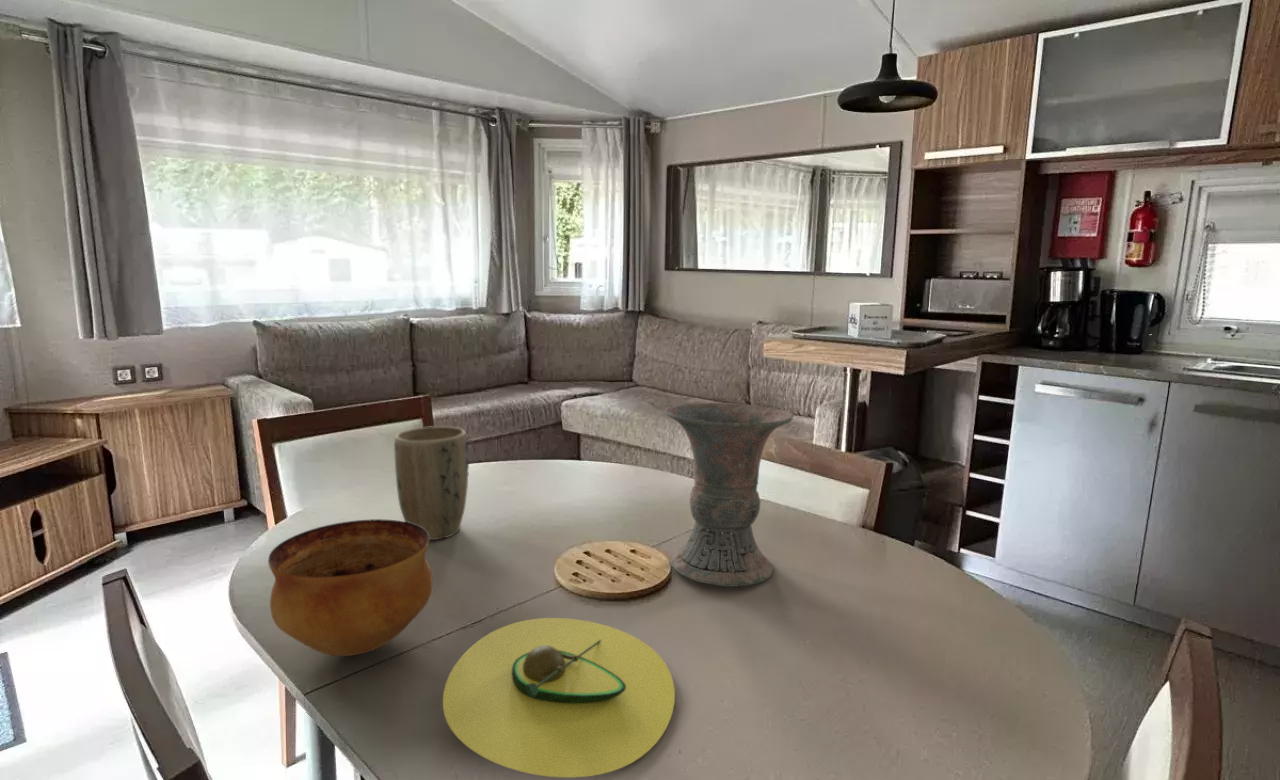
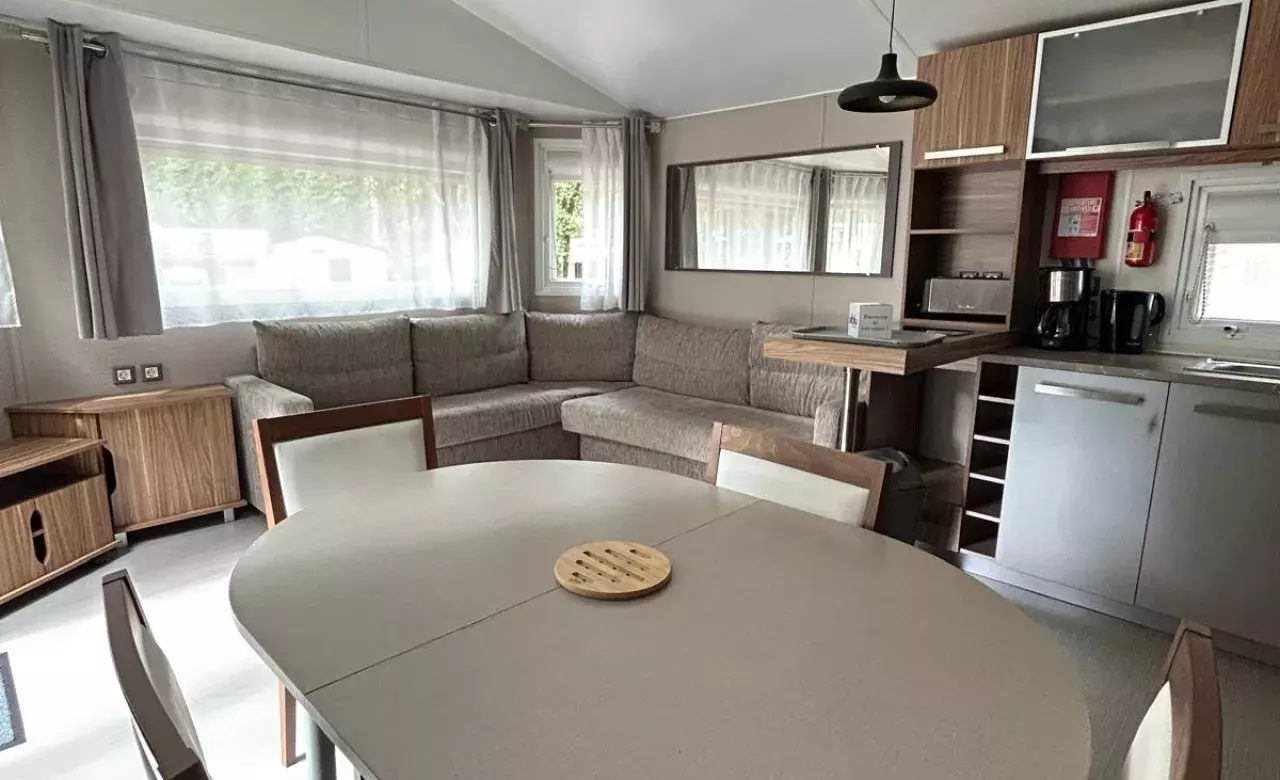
- plant pot (433, 482)
- vase (725, 487)
- bowl (355, 596)
- avocado (562, 670)
